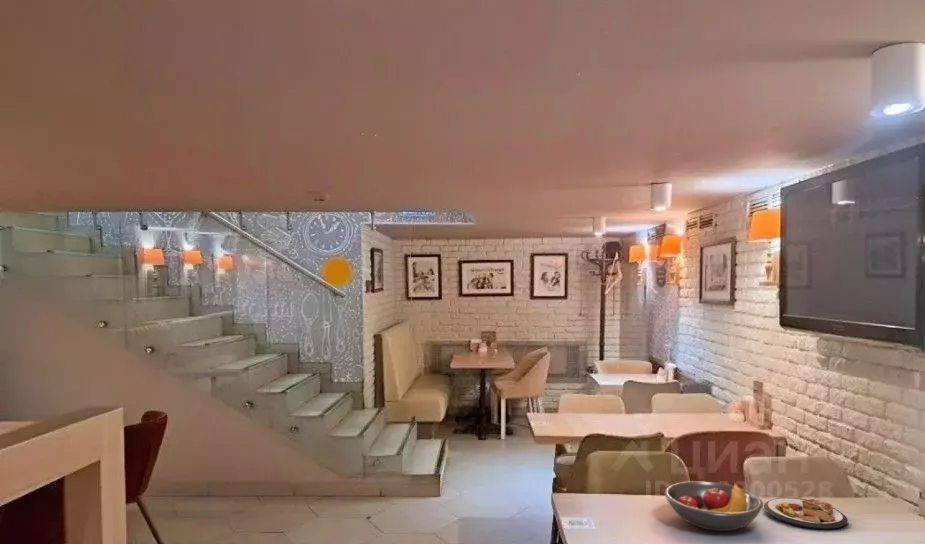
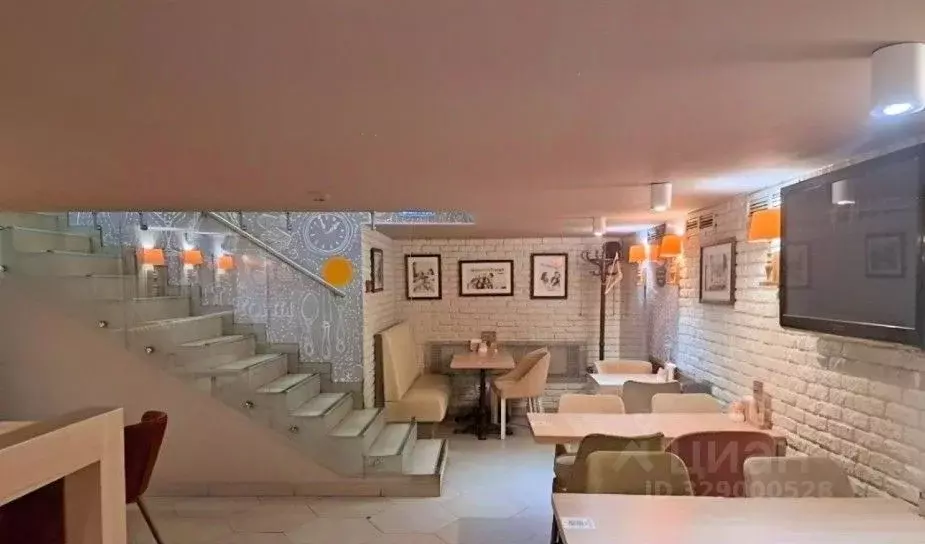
- plate (804, 510)
- fruit bowl (712, 505)
